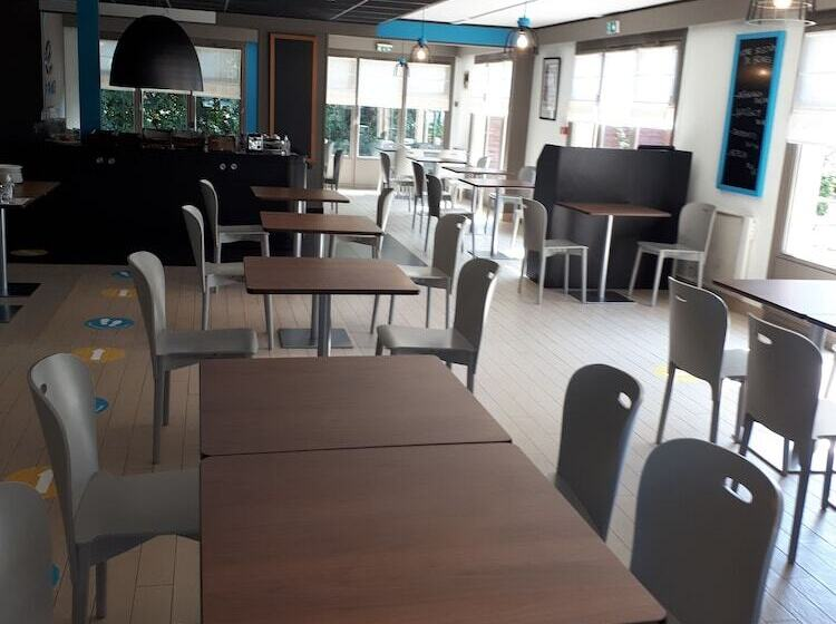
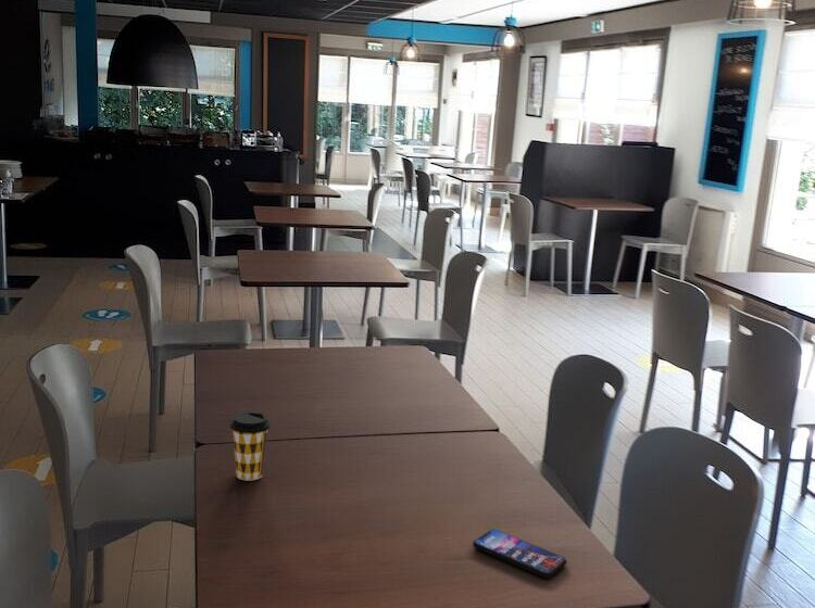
+ coffee cup (250, 446)
+ smartphone (518, 552)
